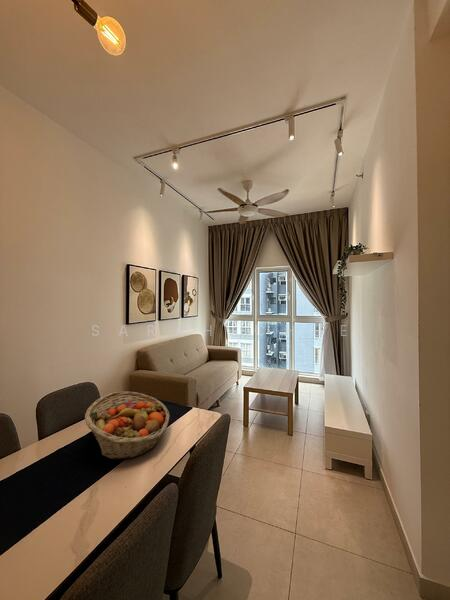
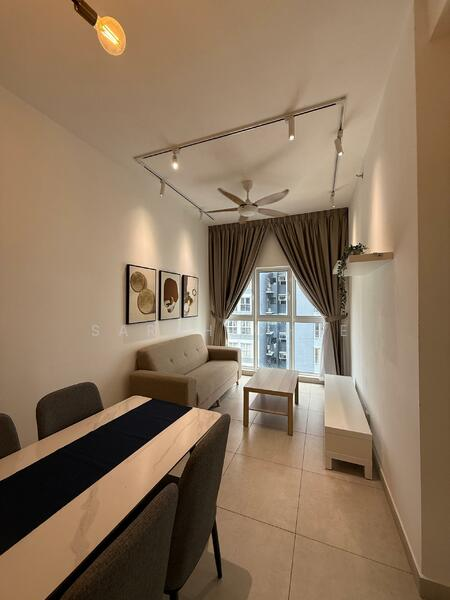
- fruit basket (130, 420)
